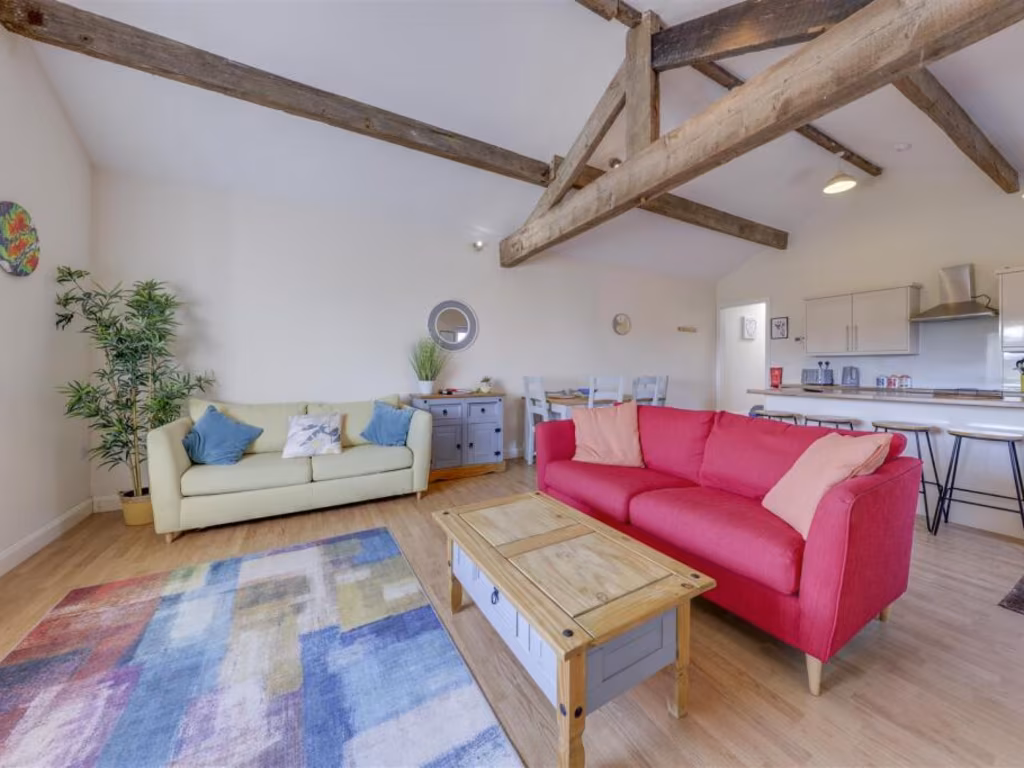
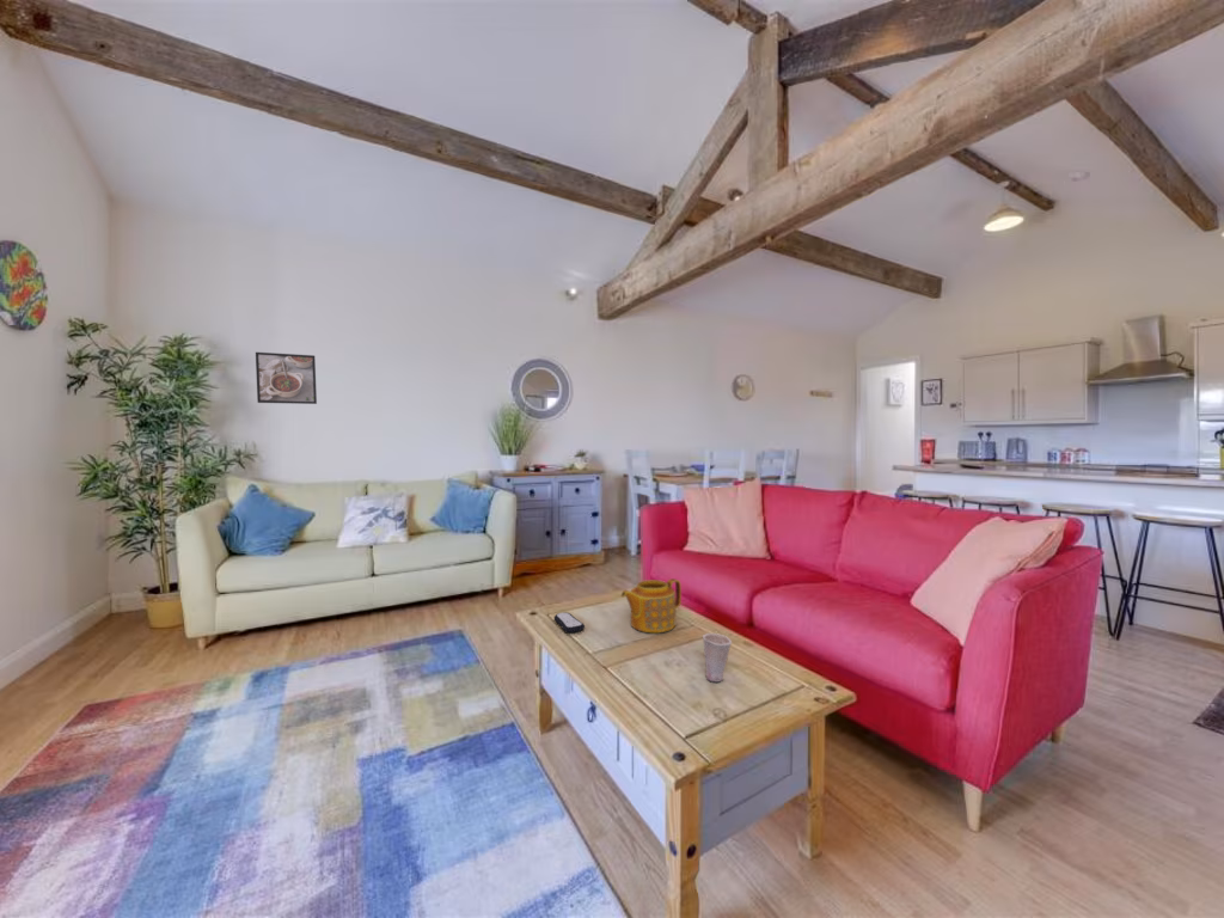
+ remote control (568, 622)
+ cup (717, 657)
+ teapot (651, 604)
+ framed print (287, 378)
